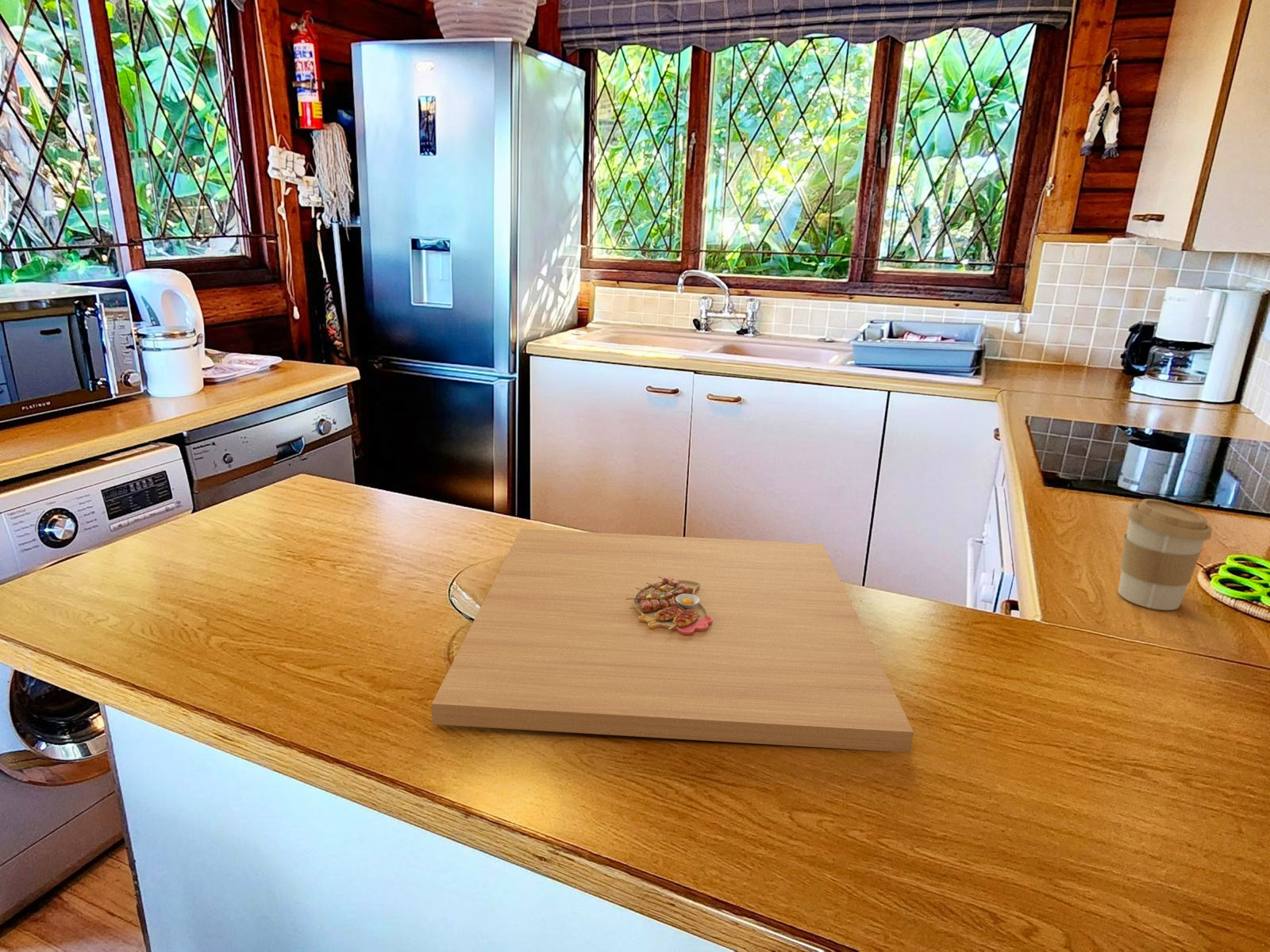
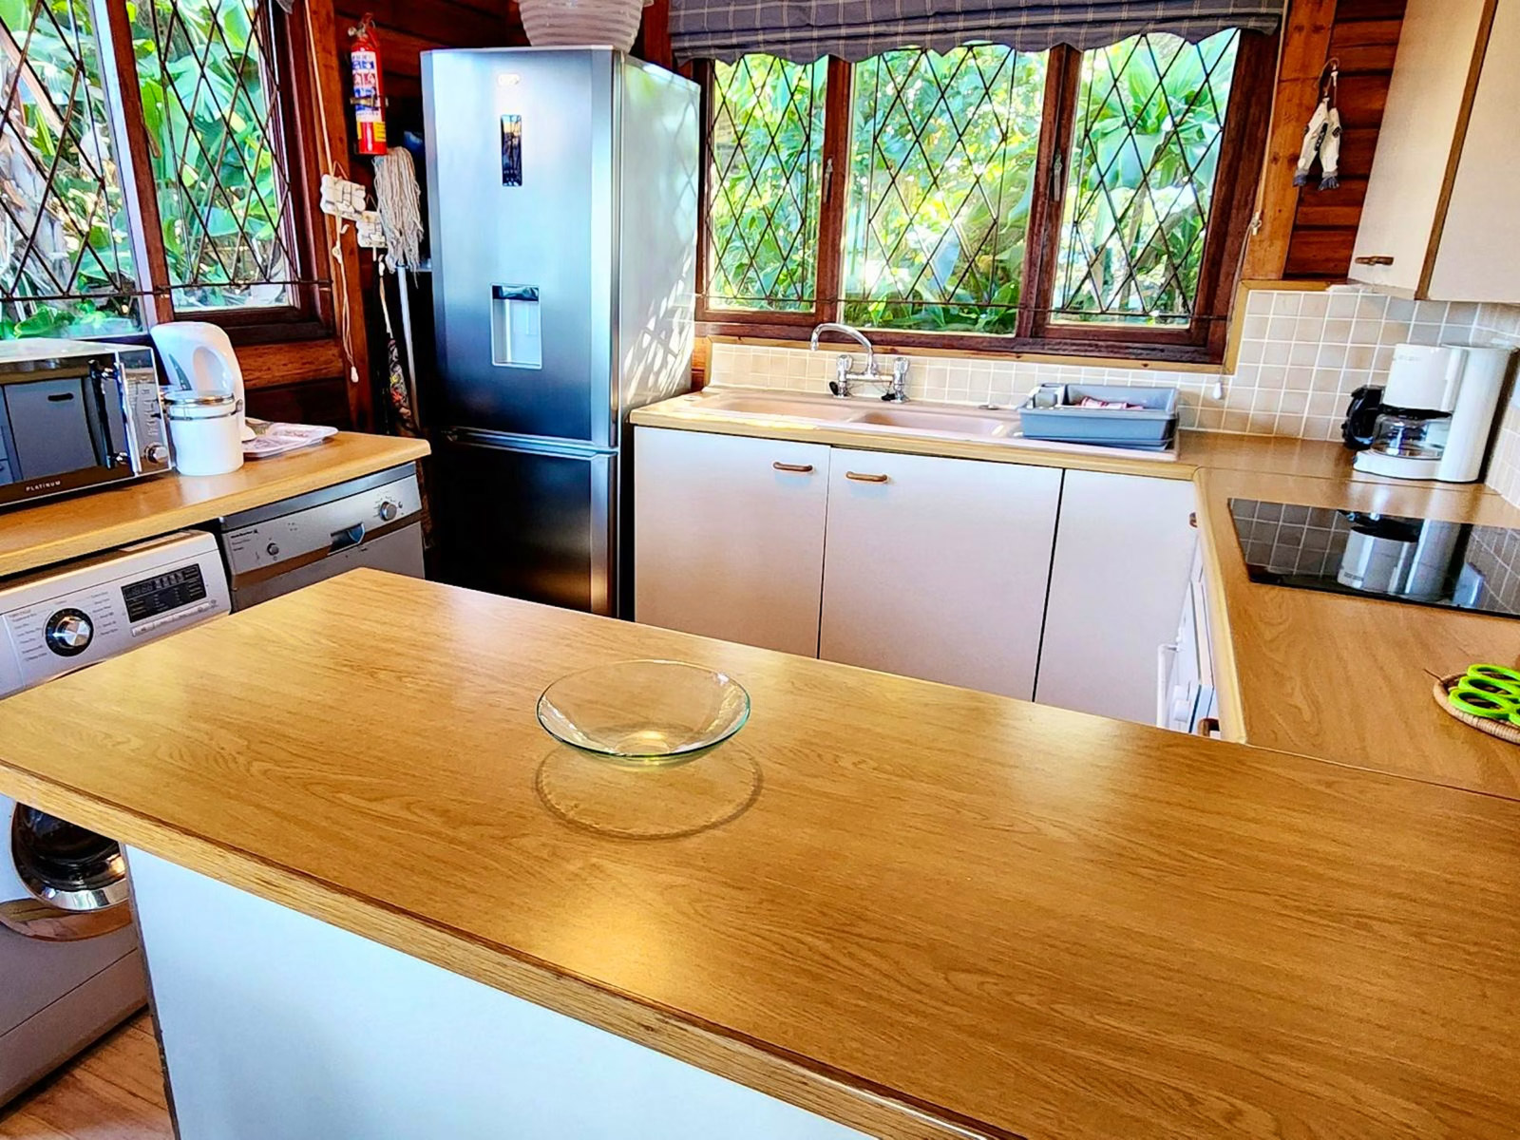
- coffee cup (1160, 553)
- platter (670, 608)
